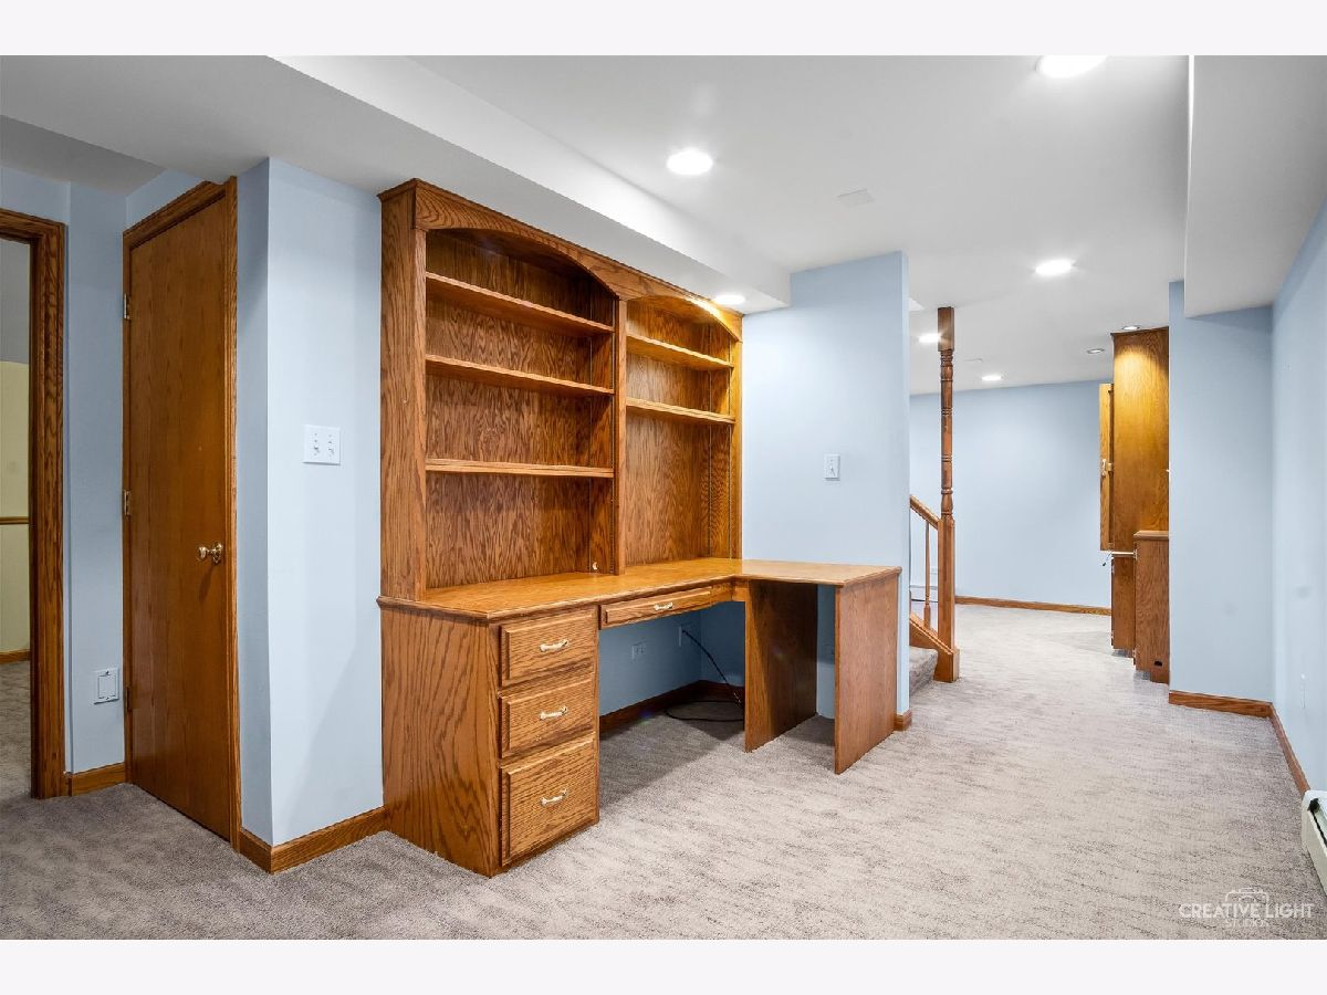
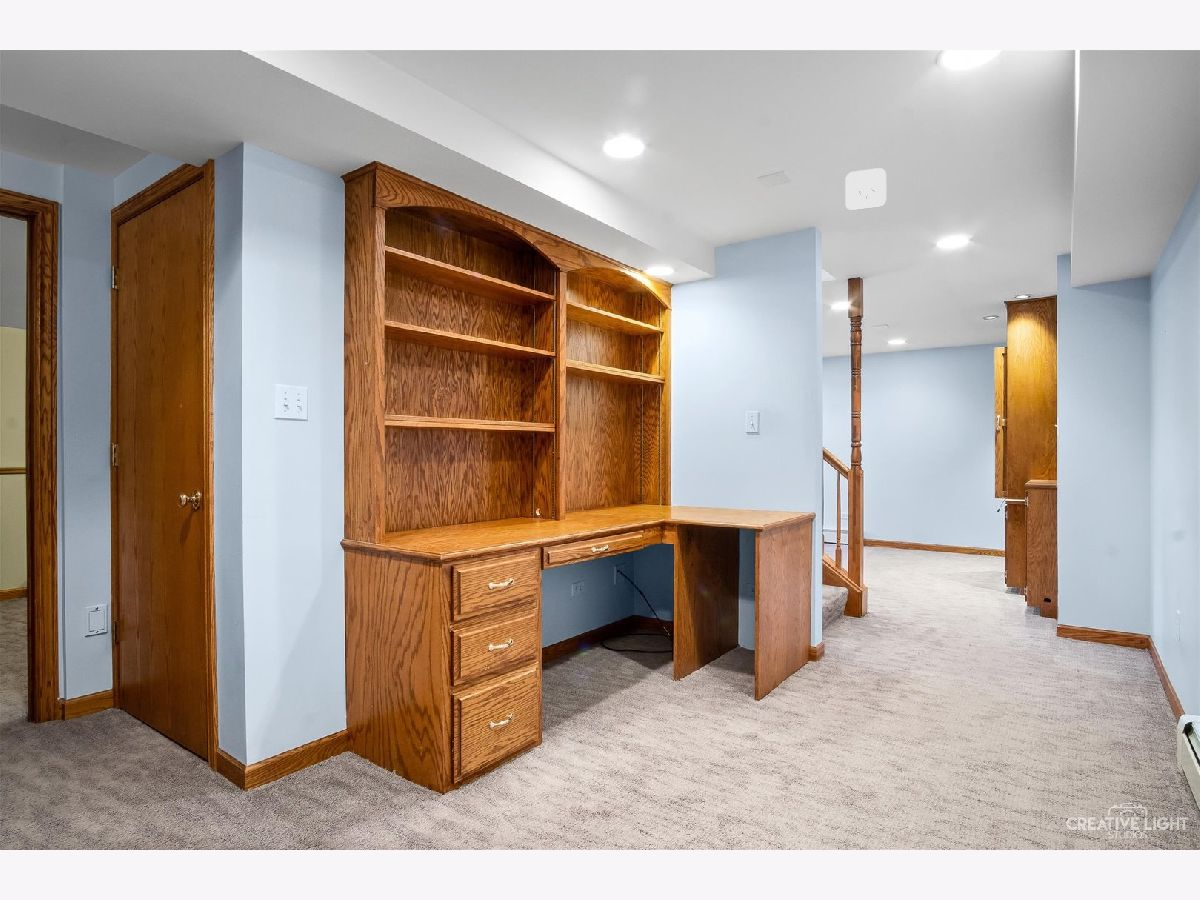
+ smoke detector (865, 189)
